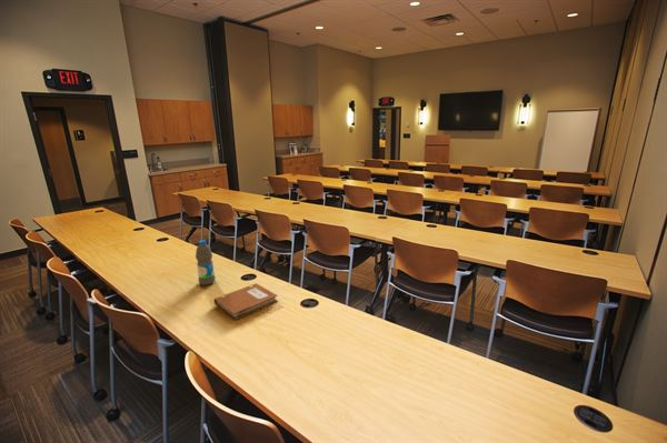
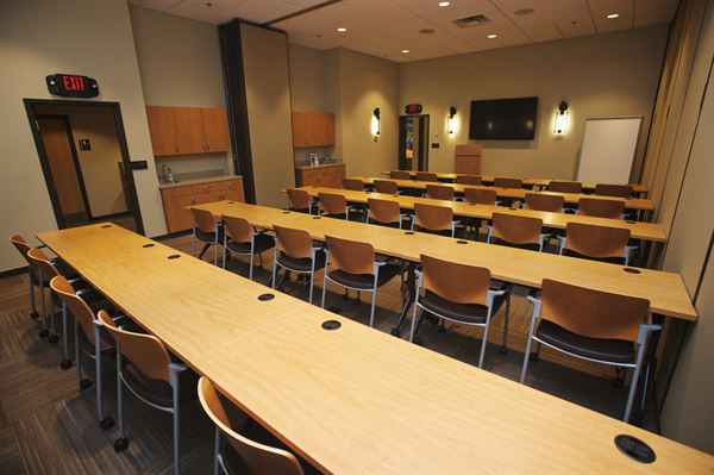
- water bottle (205, 262)
- notebook (247, 299)
